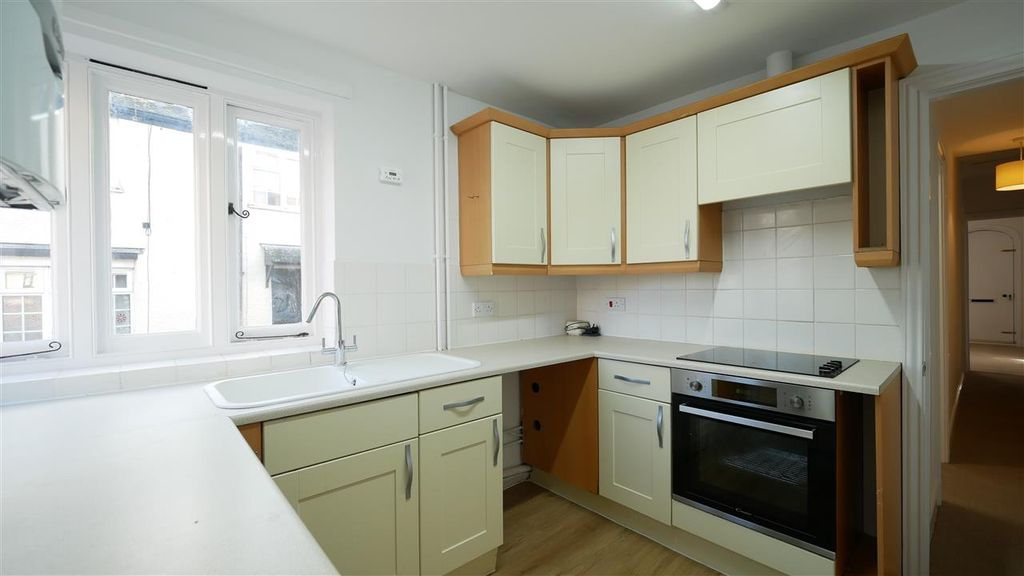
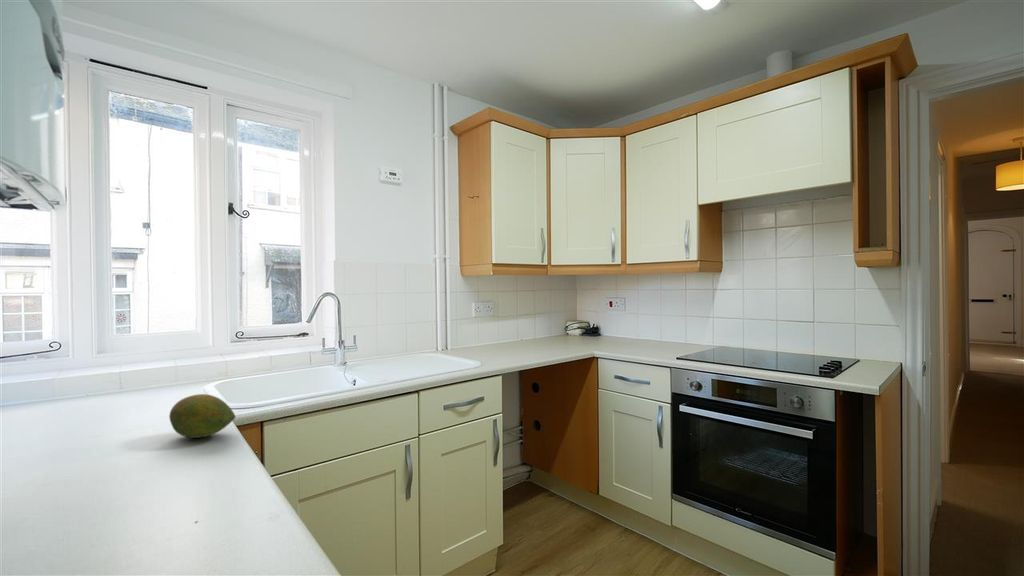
+ fruit (201, 415)
